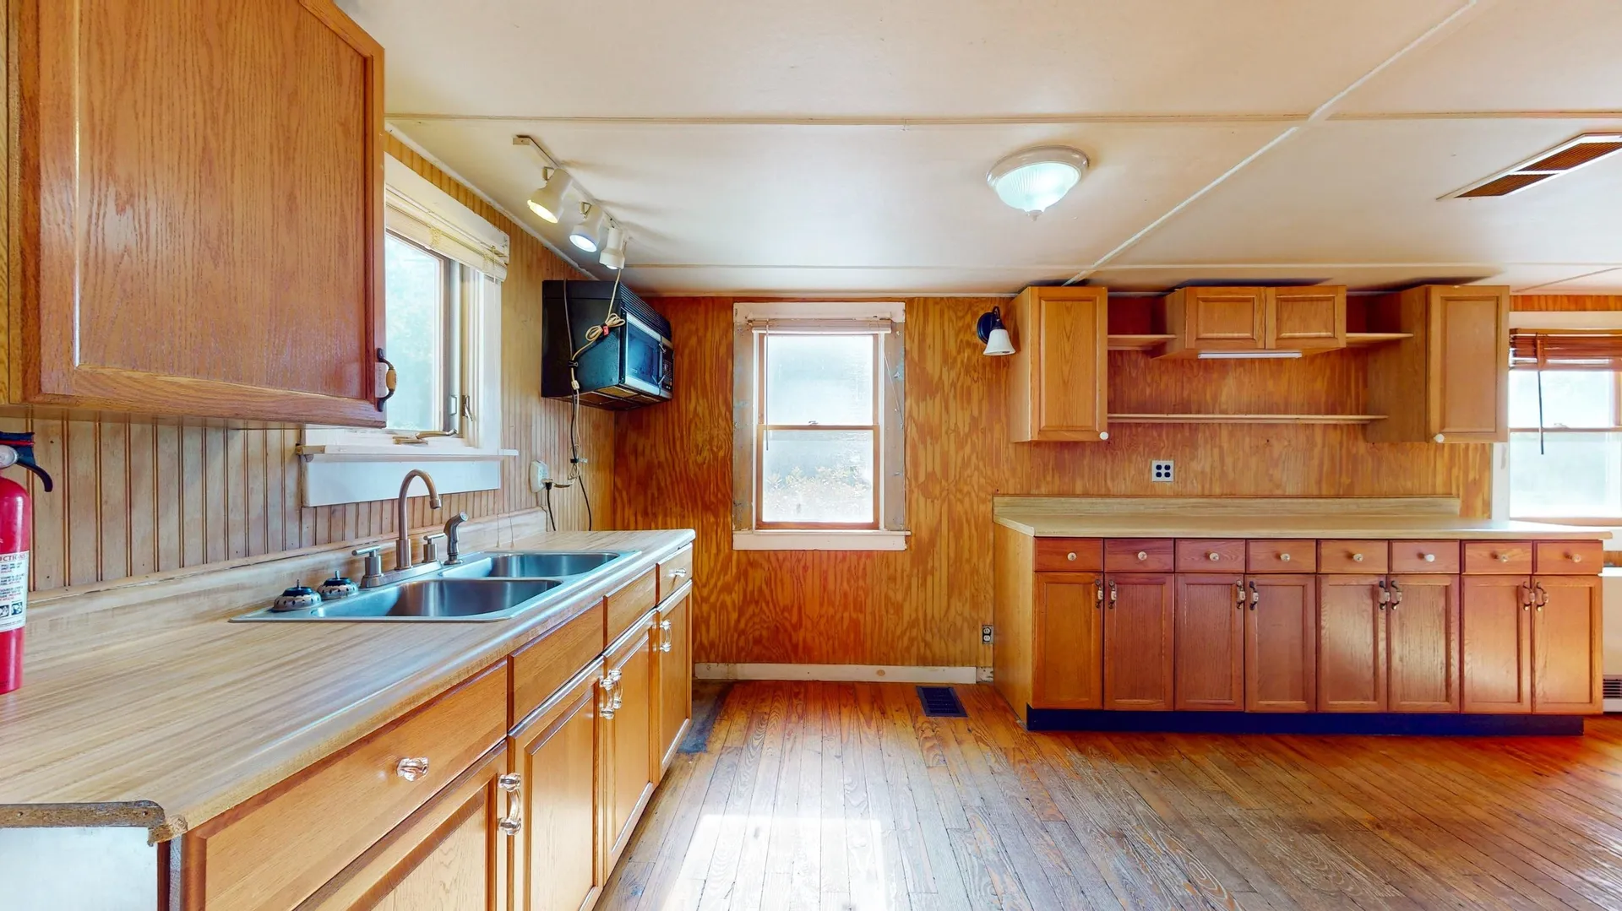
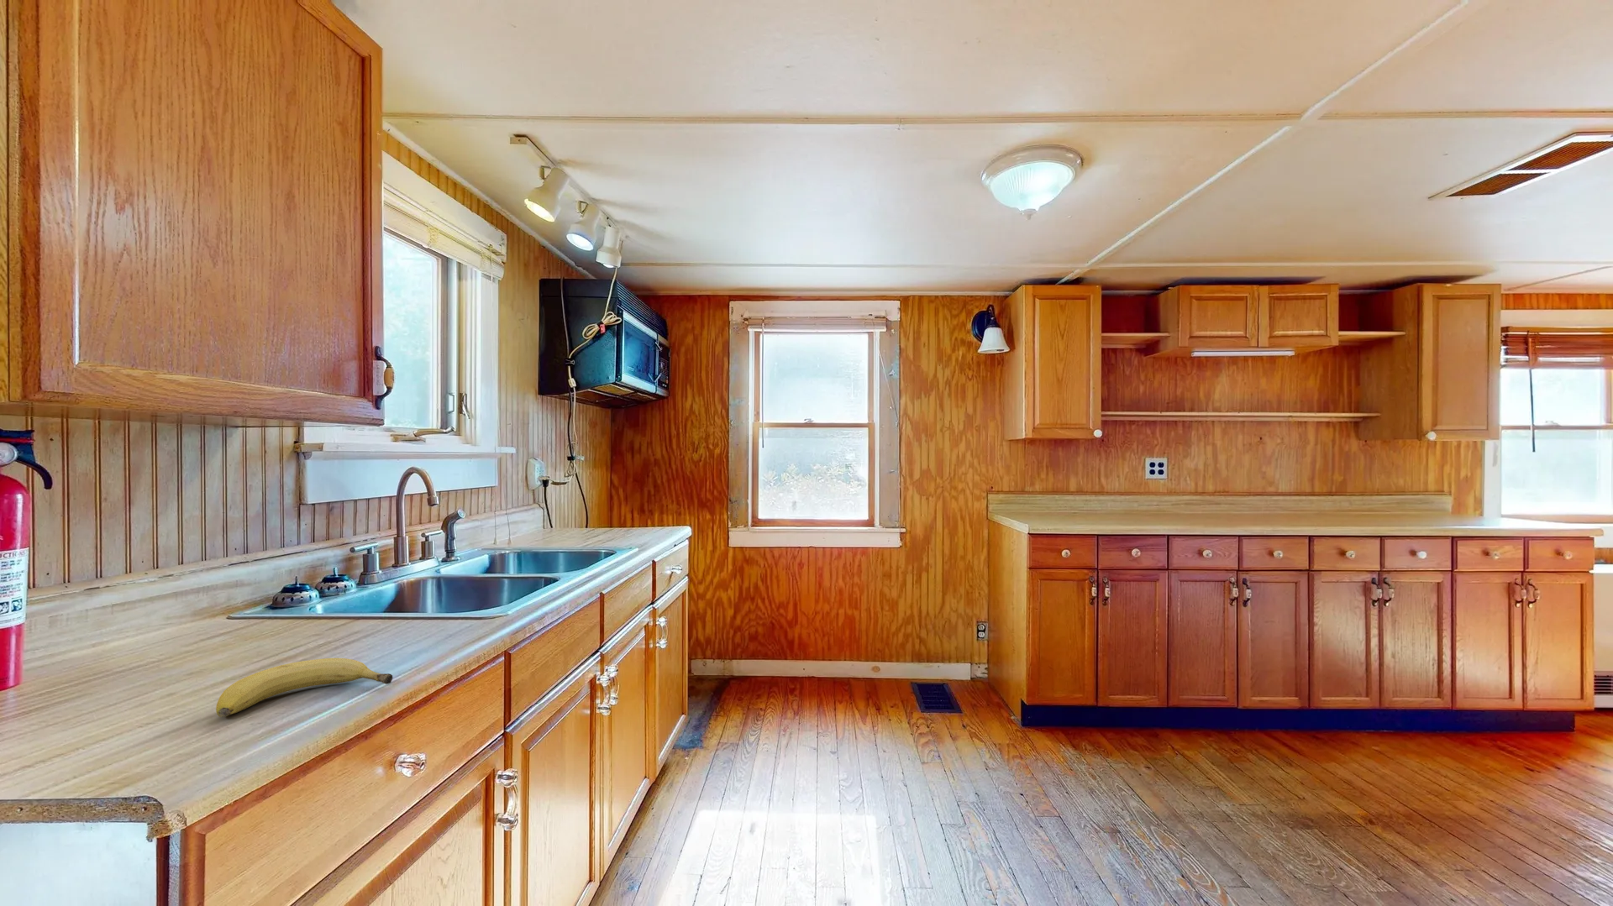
+ fruit (306, 679)
